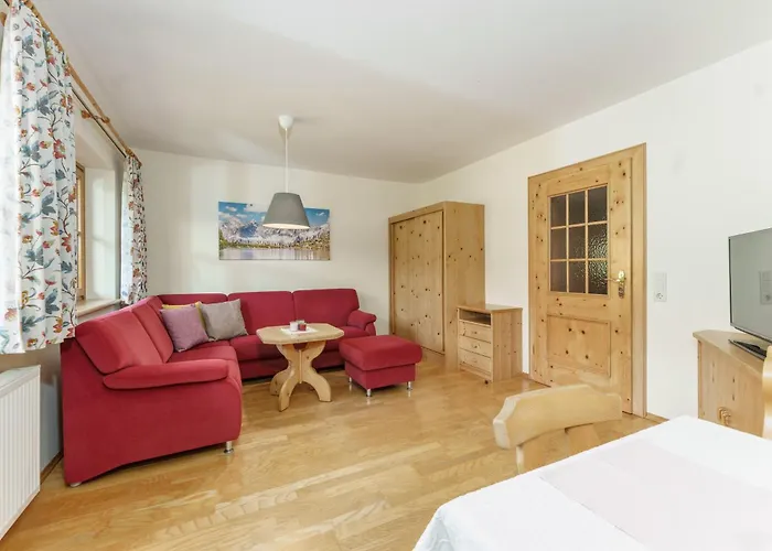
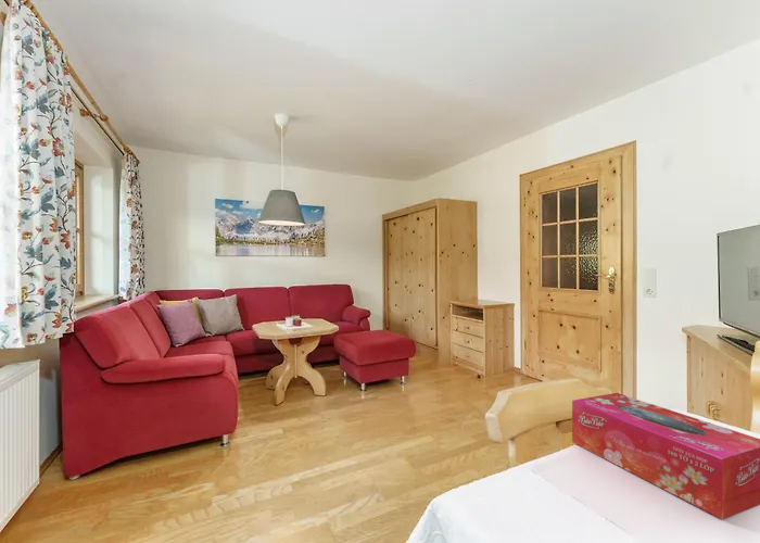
+ tissue box (658, 442)
